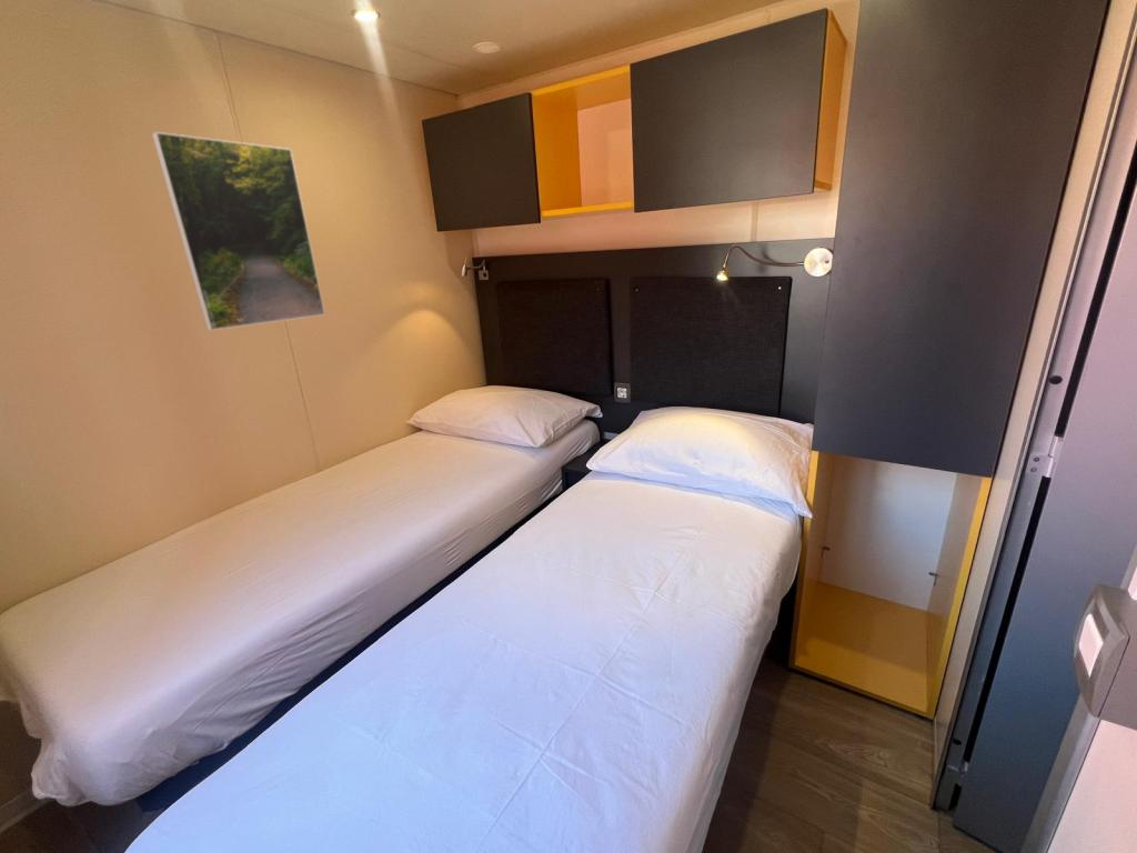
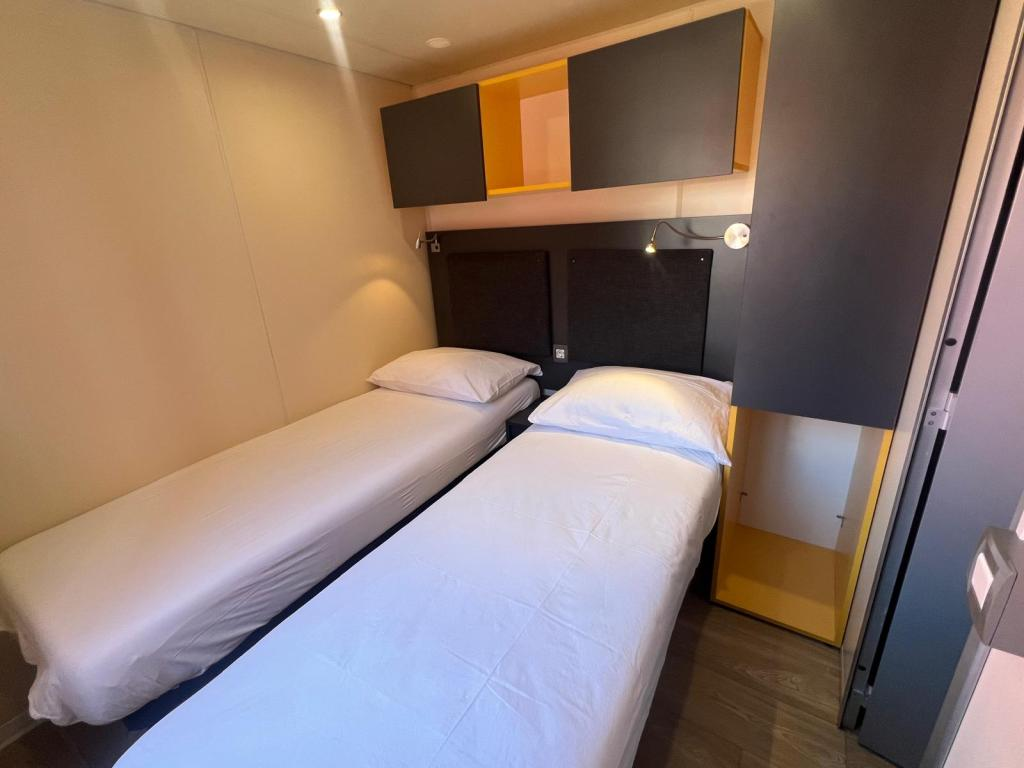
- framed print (250, 237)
